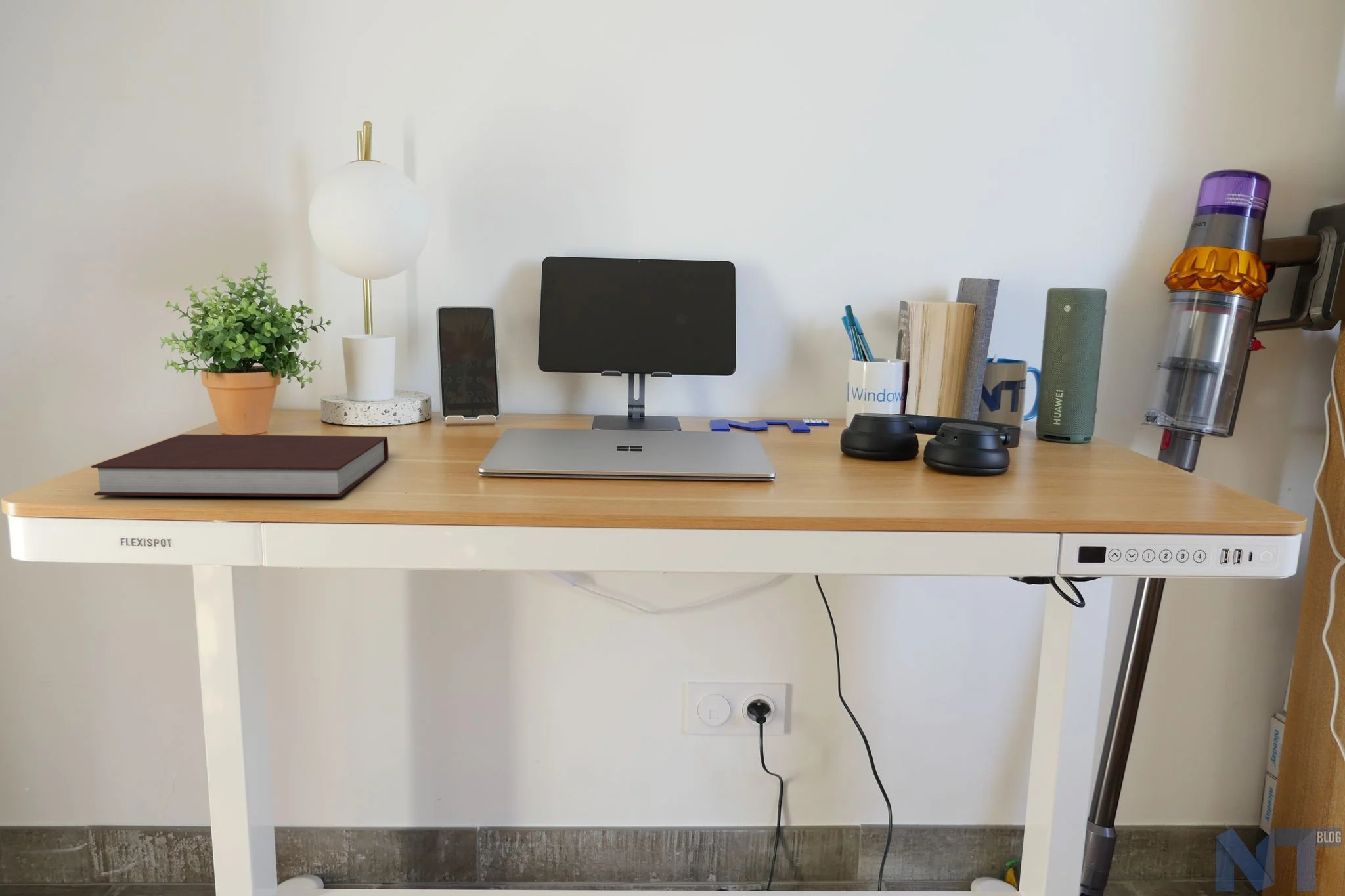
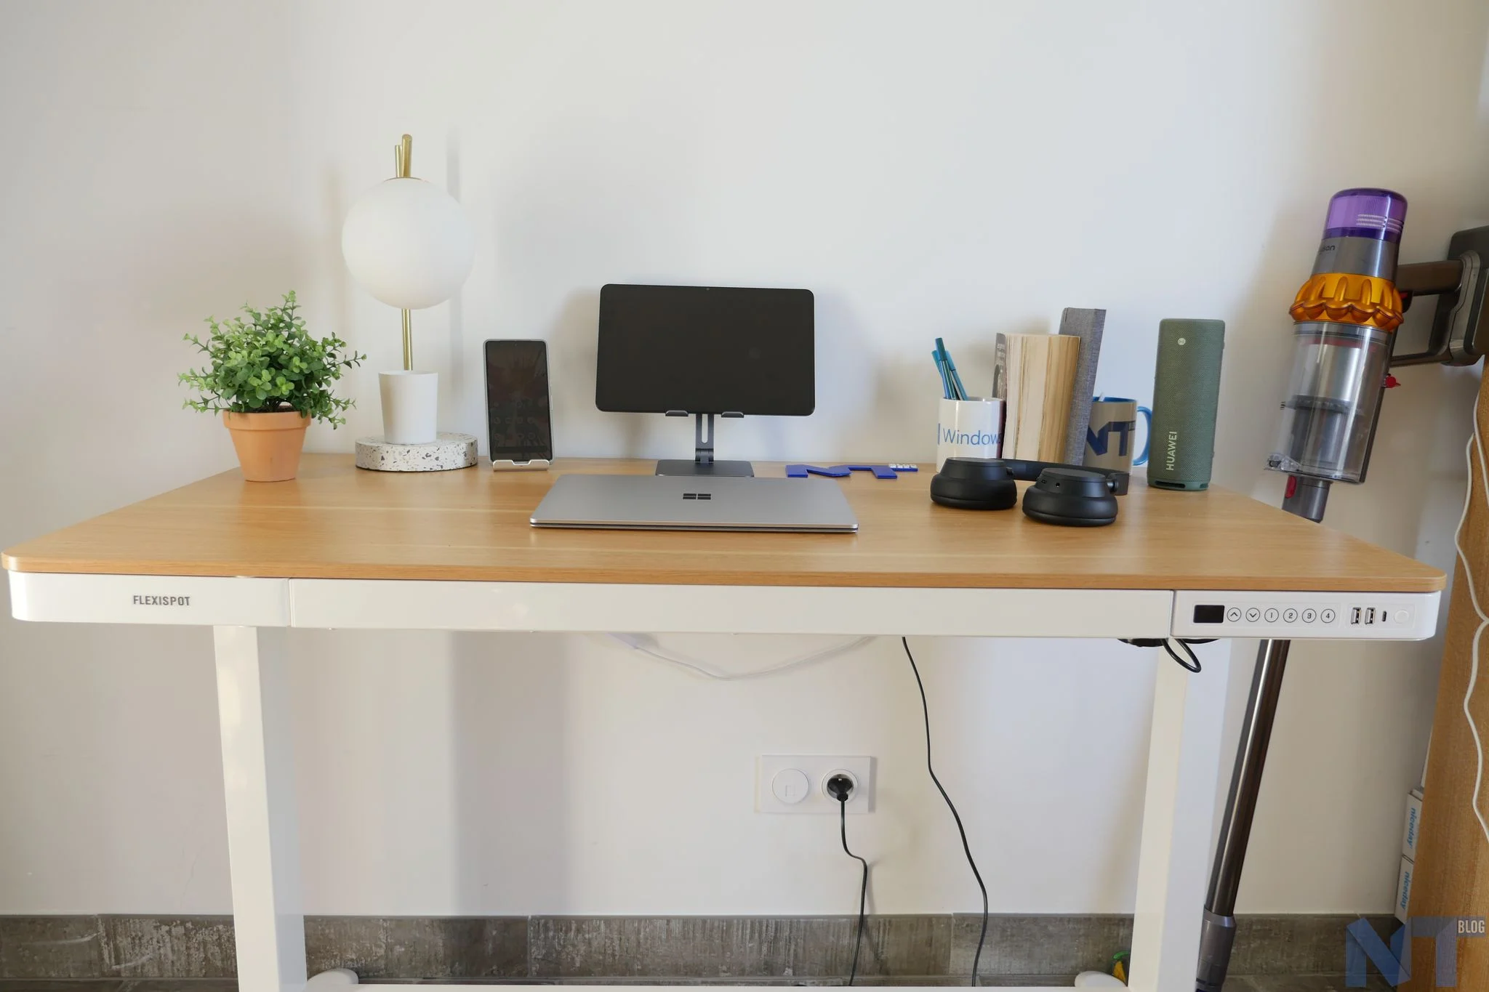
- notebook (254, 463)
